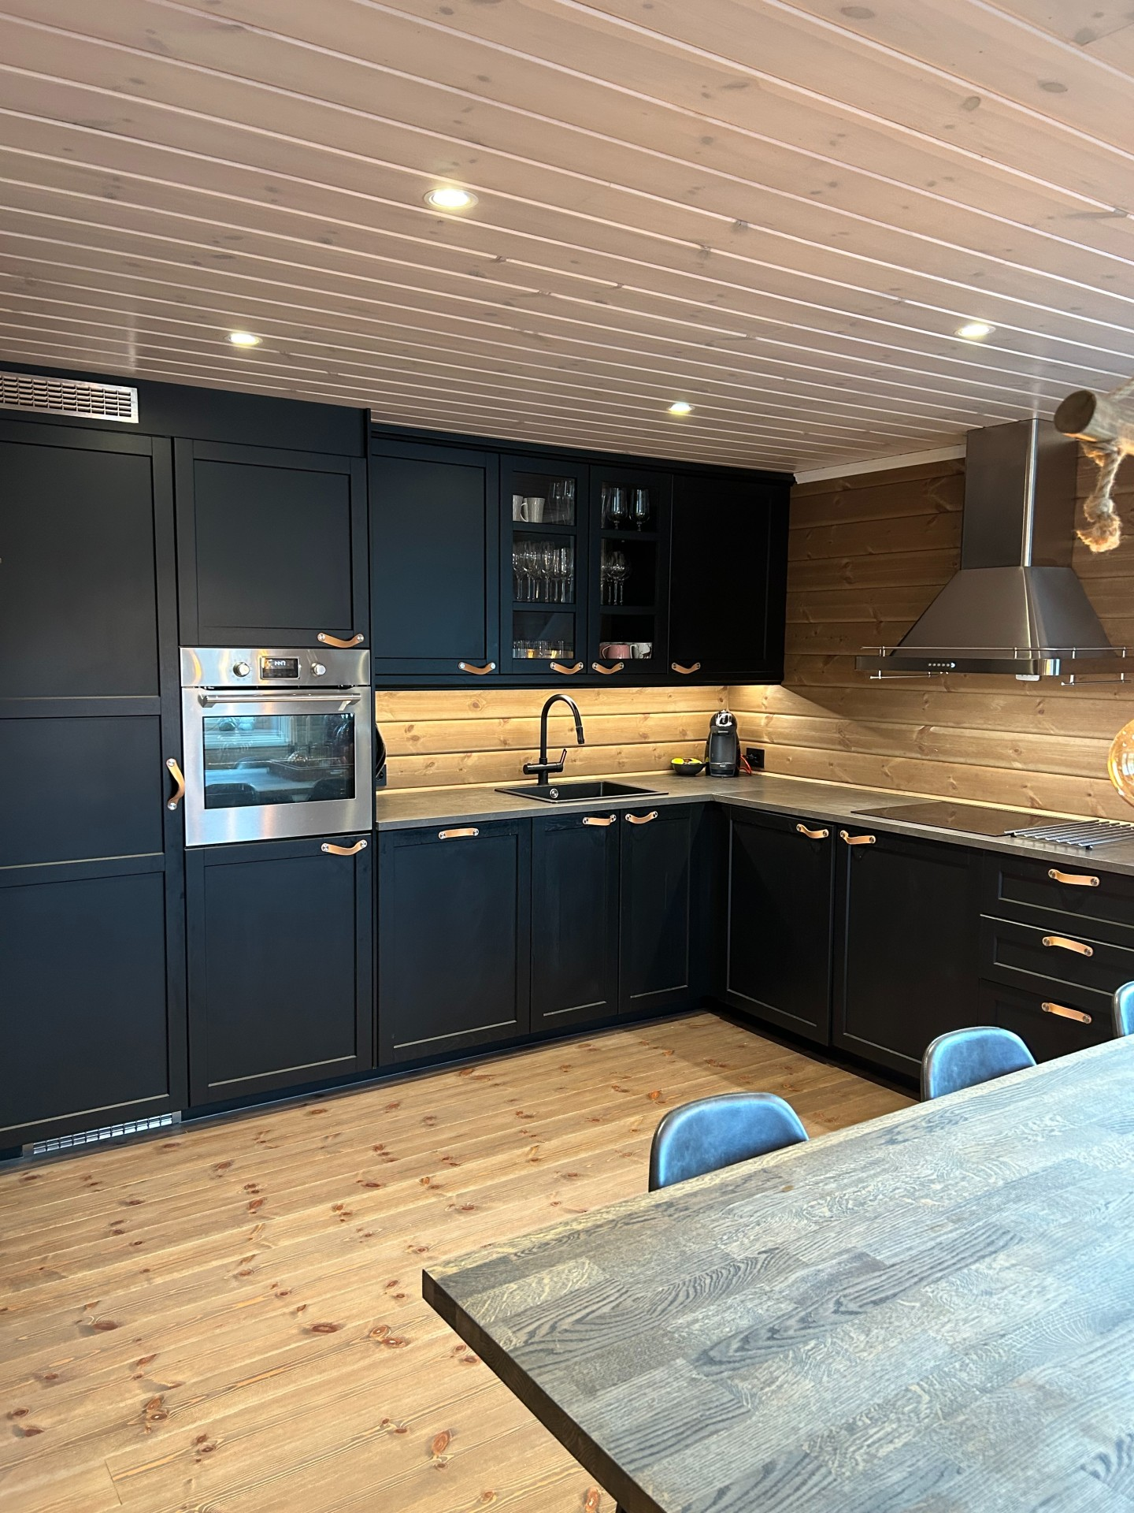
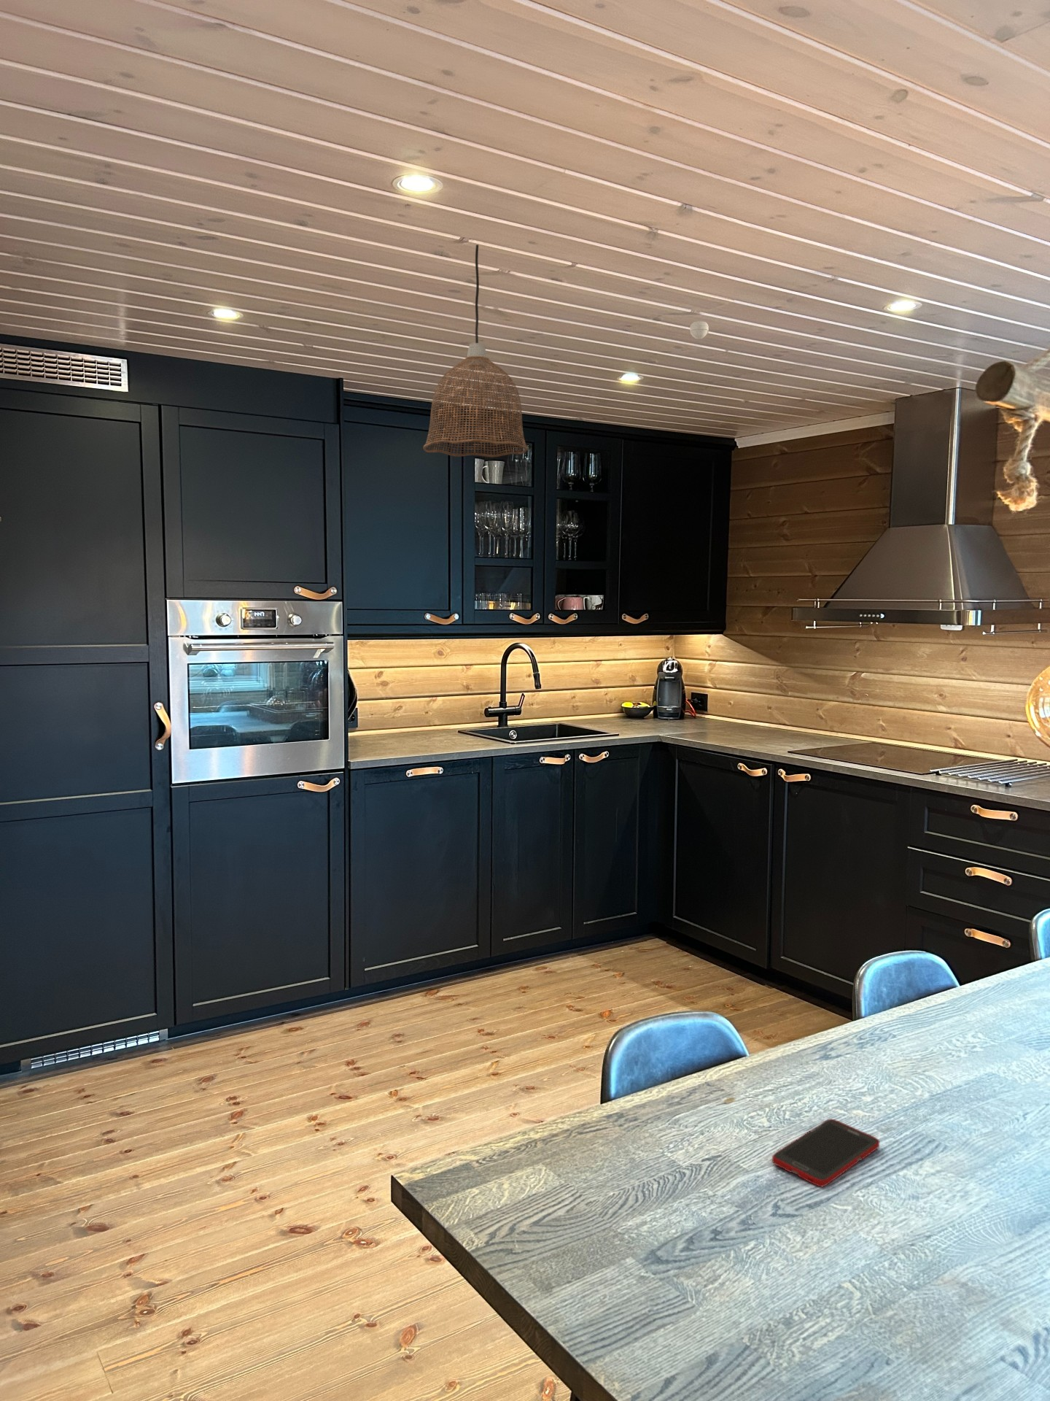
+ smoke detector (698, 331)
+ cell phone (826, 1152)
+ pendant lamp (476, 349)
